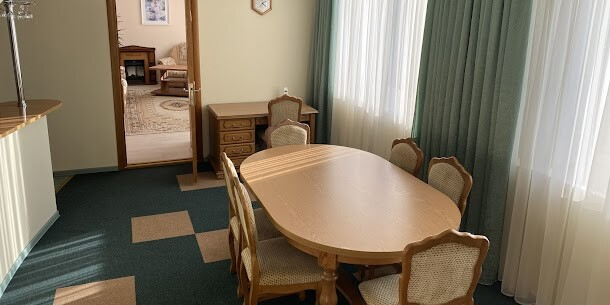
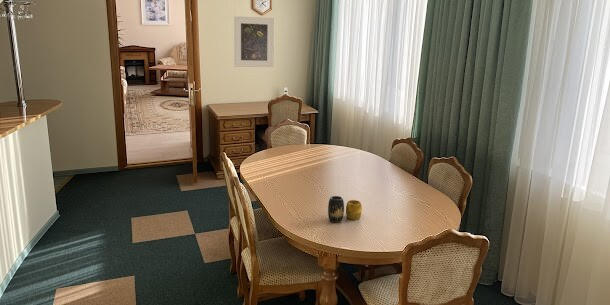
+ vase (346, 207)
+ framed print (254, 42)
